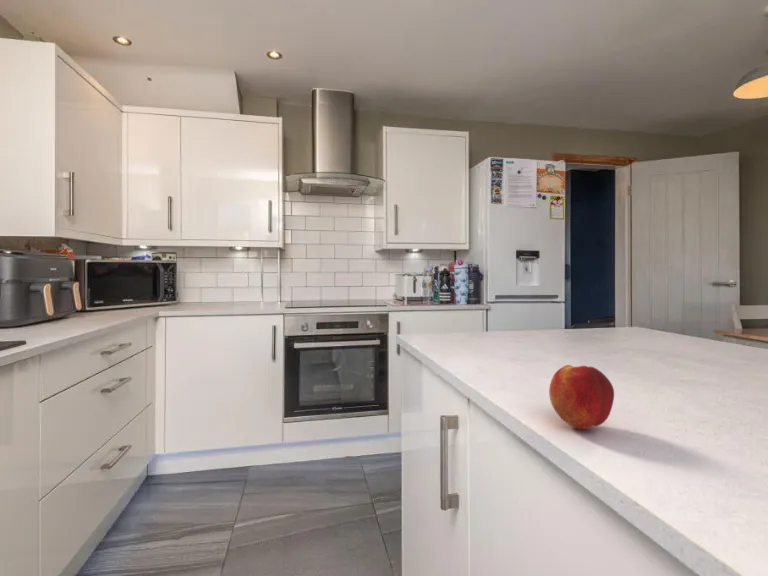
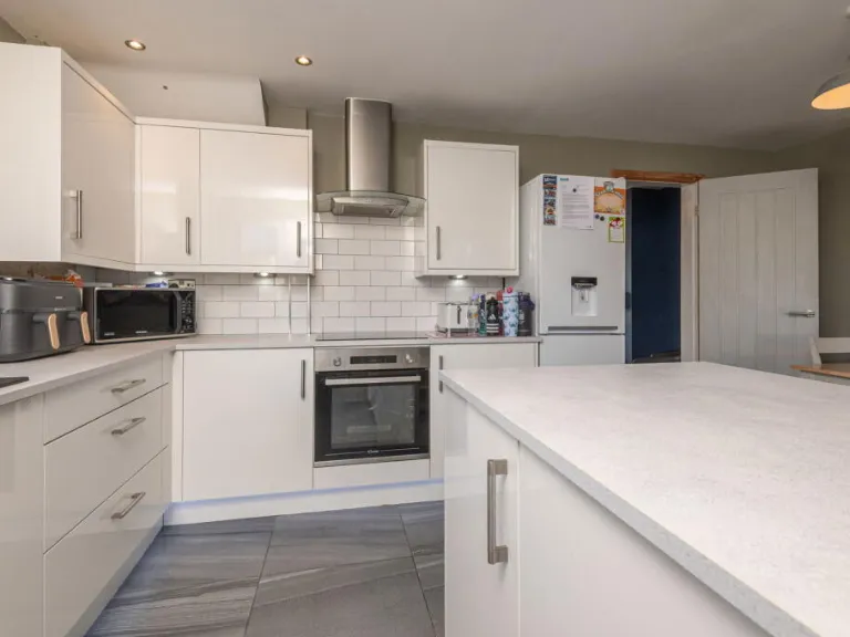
- peach (581, 395)
